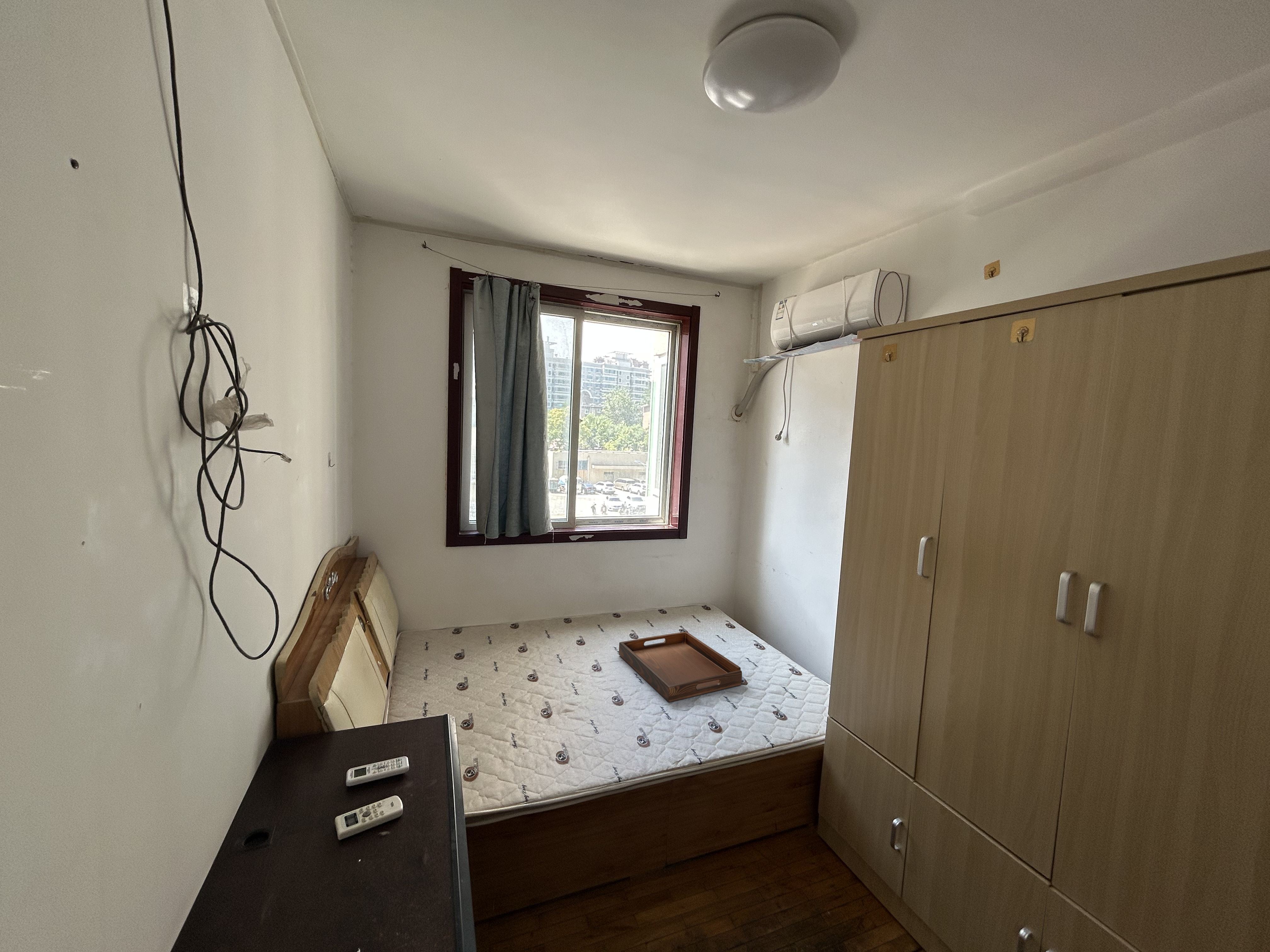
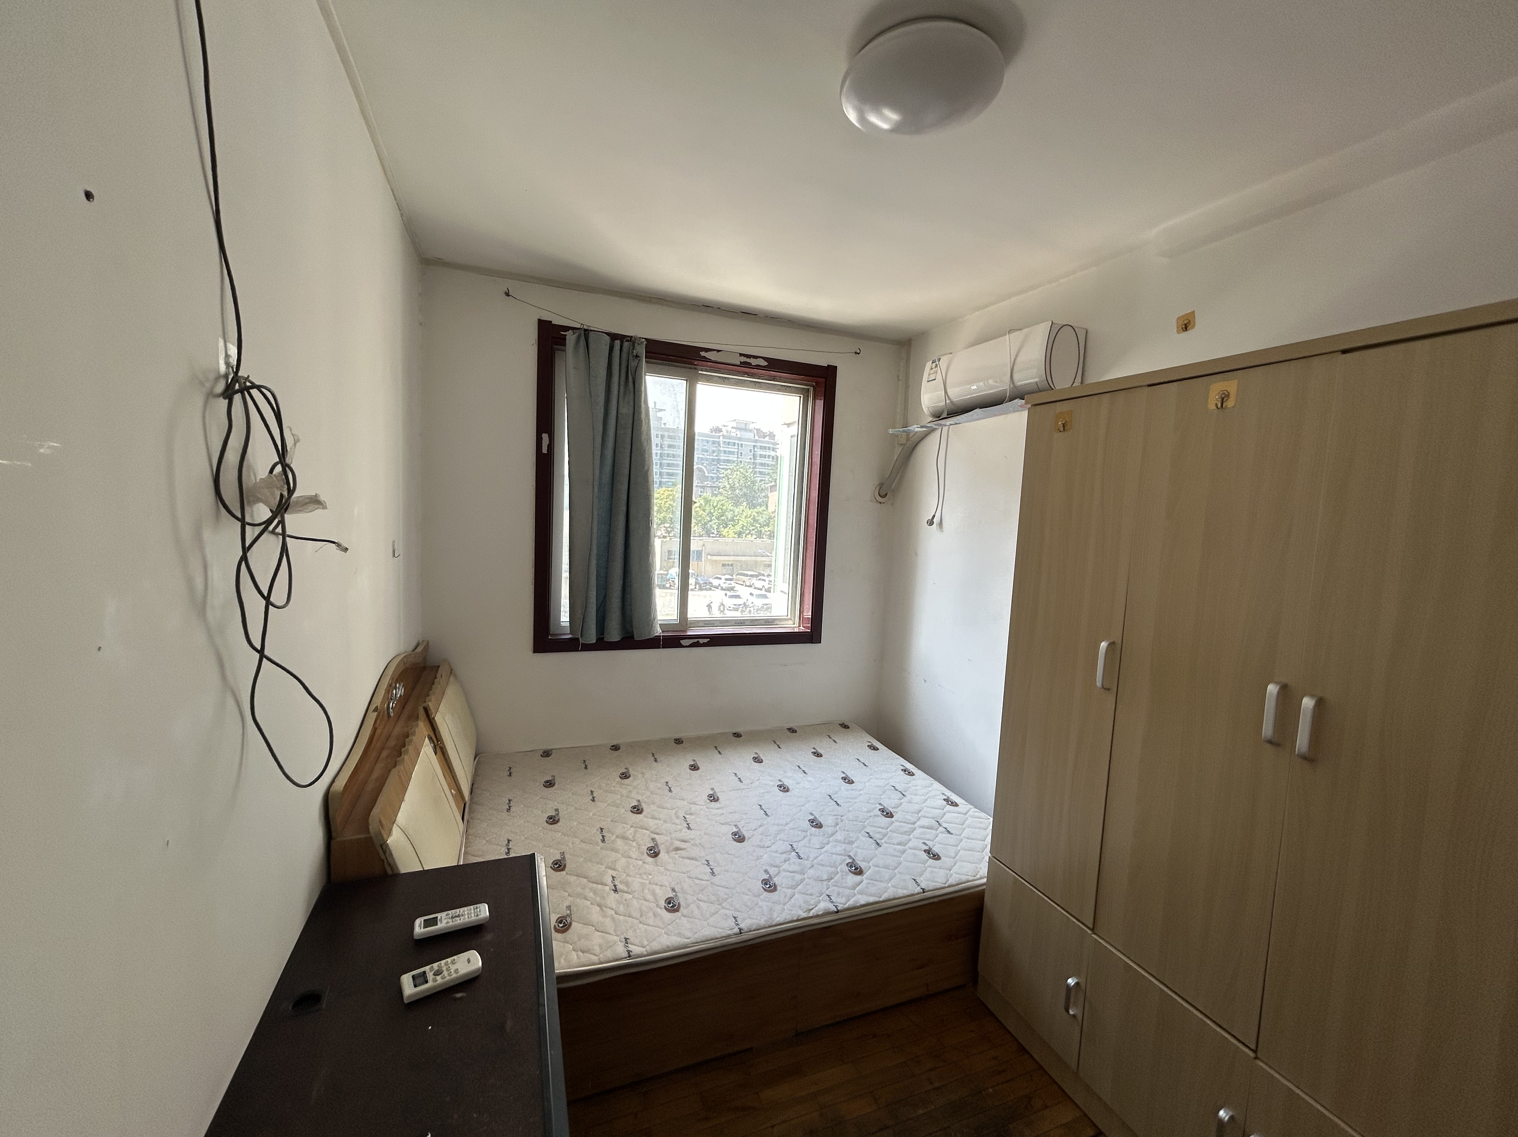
- serving tray (678, 662)
